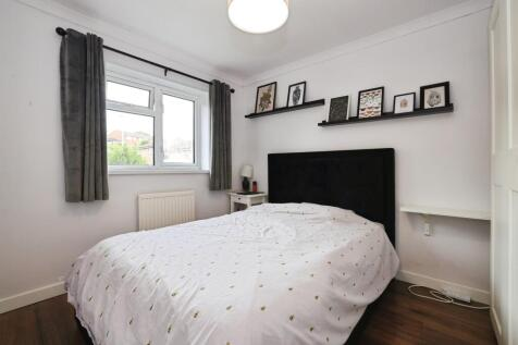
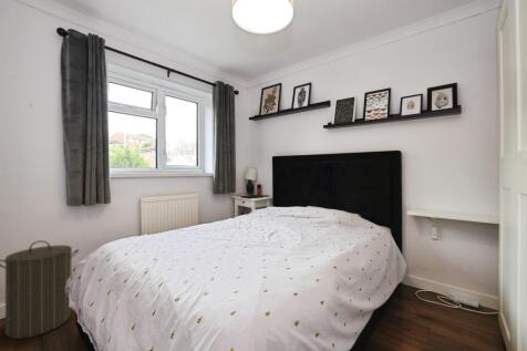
+ laundry hamper (40, 281)
